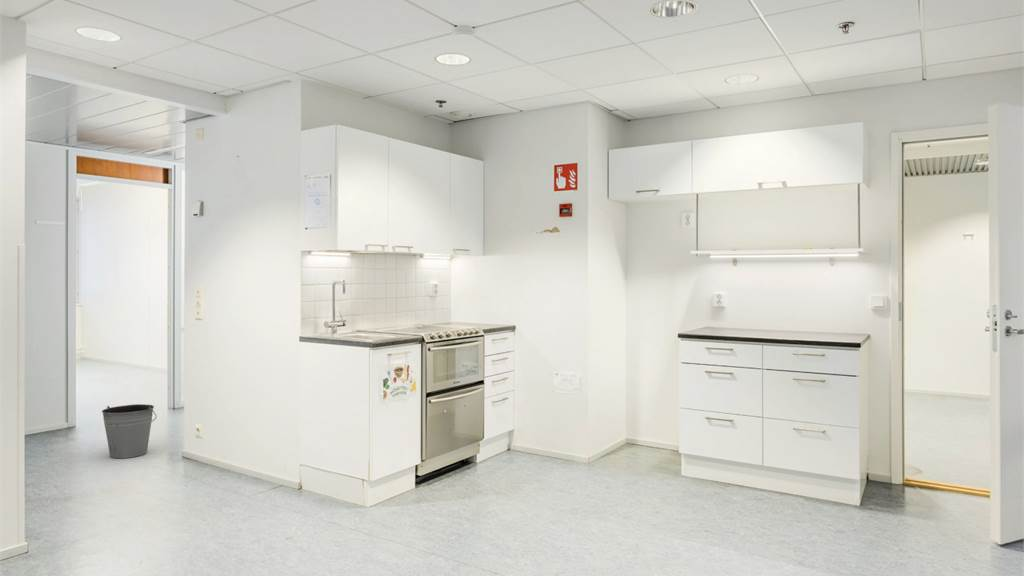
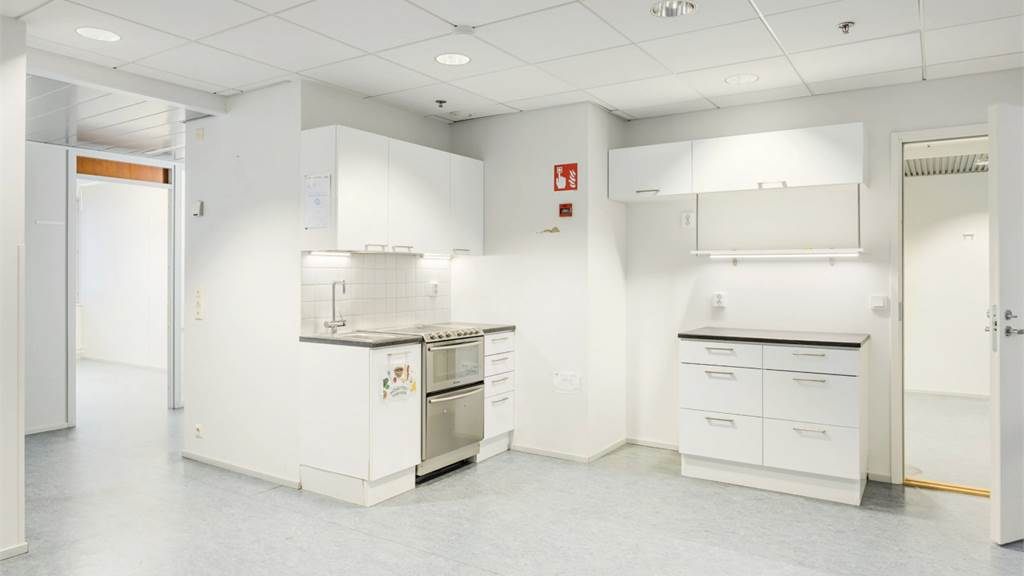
- bucket (128, 430)
